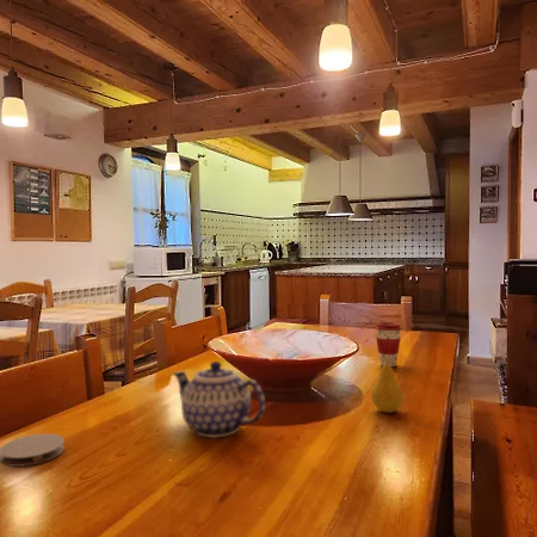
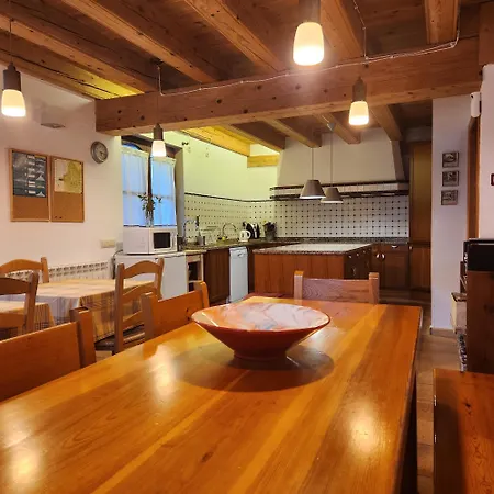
- fruit (387, 382)
- coffee cup (388, 344)
- teapot (216, 395)
- coaster (32, 449)
